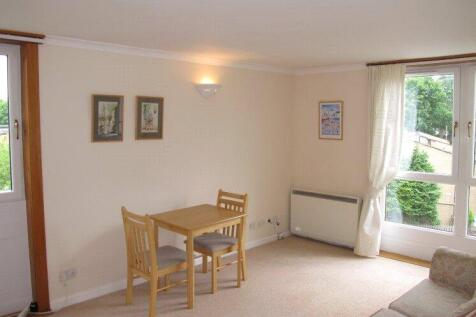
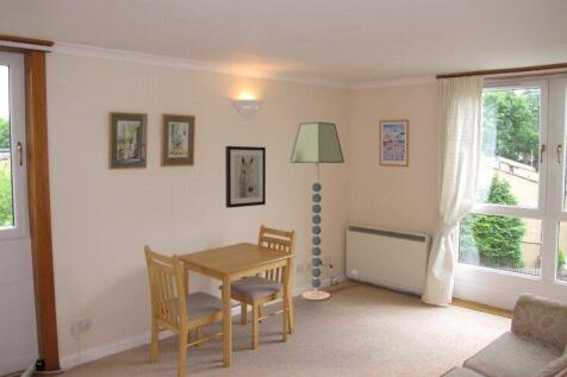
+ floor lamp (316, 209)
+ wall art (245, 176)
